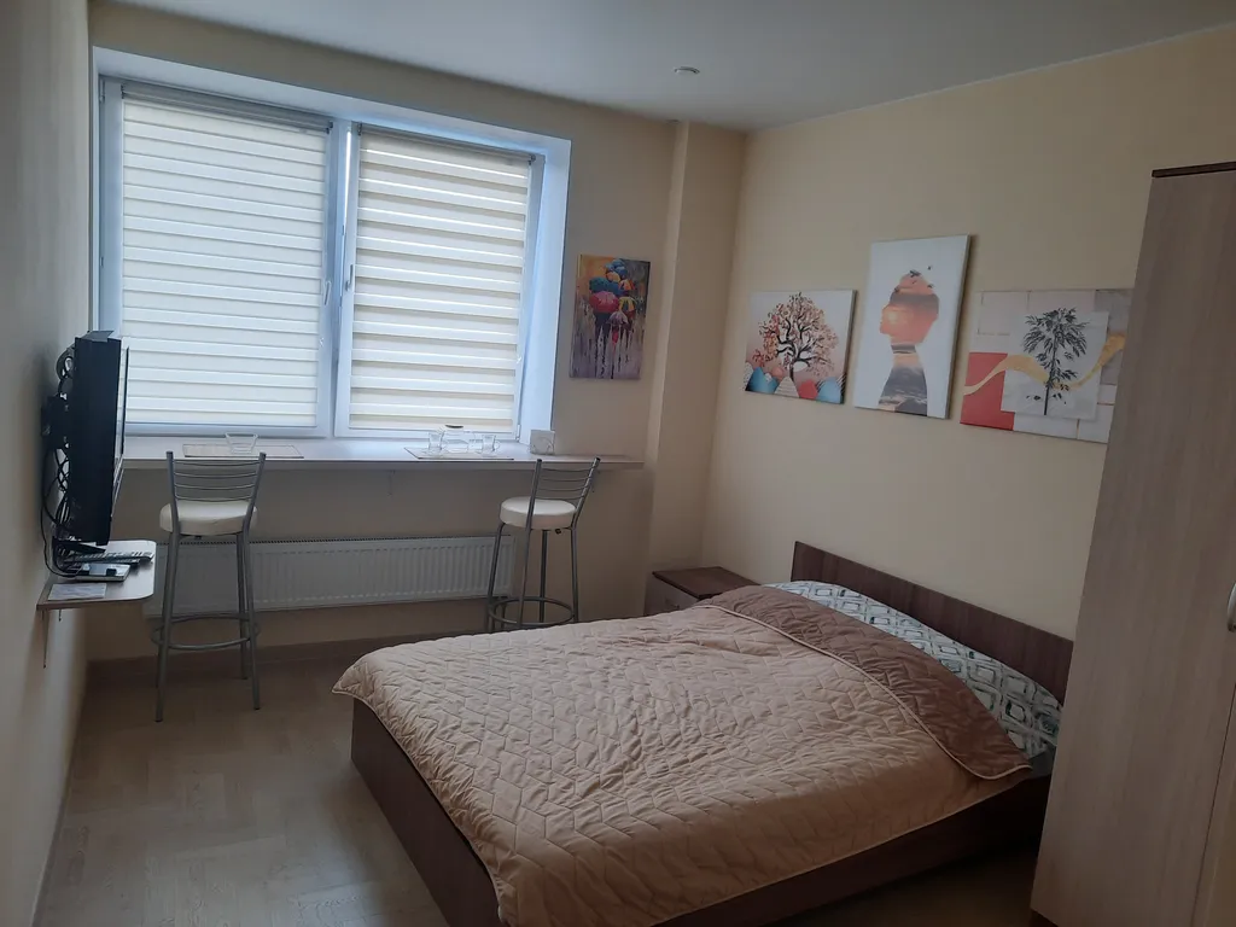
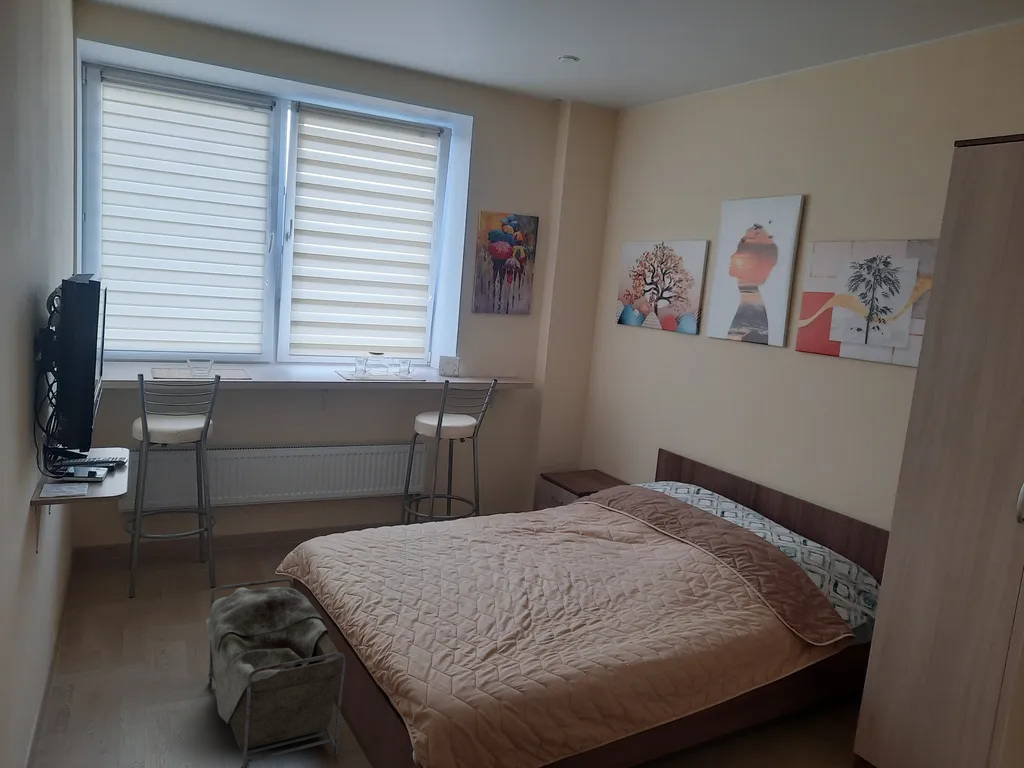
+ laundry basket (270, 664)
